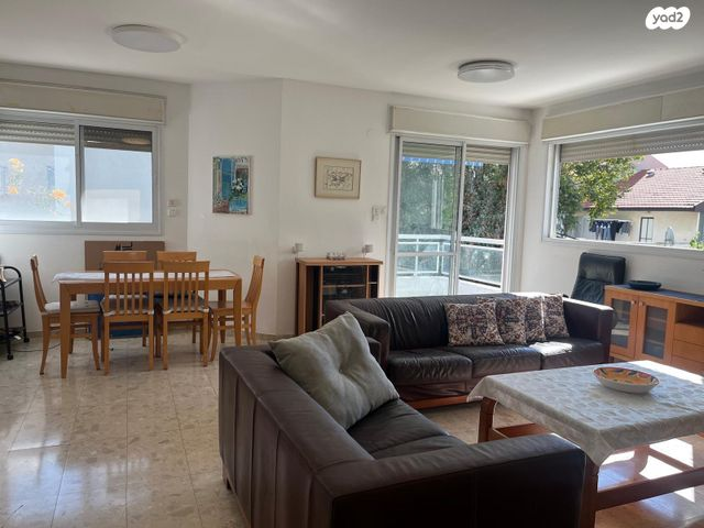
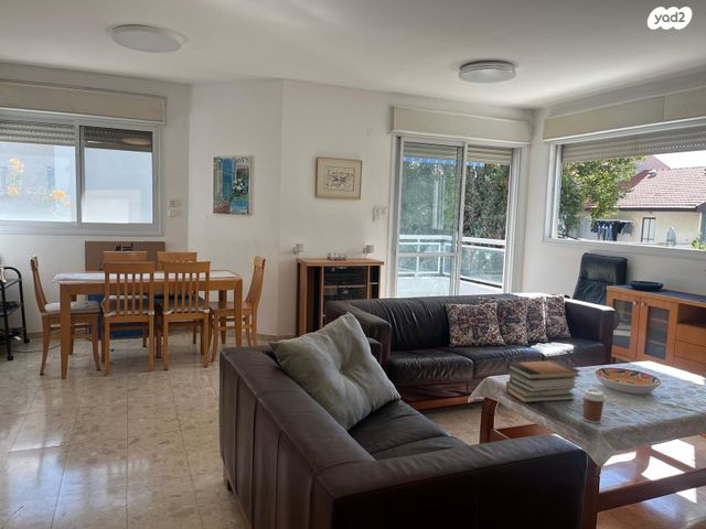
+ coffee cup (592, 406)
+ book stack (542, 380)
